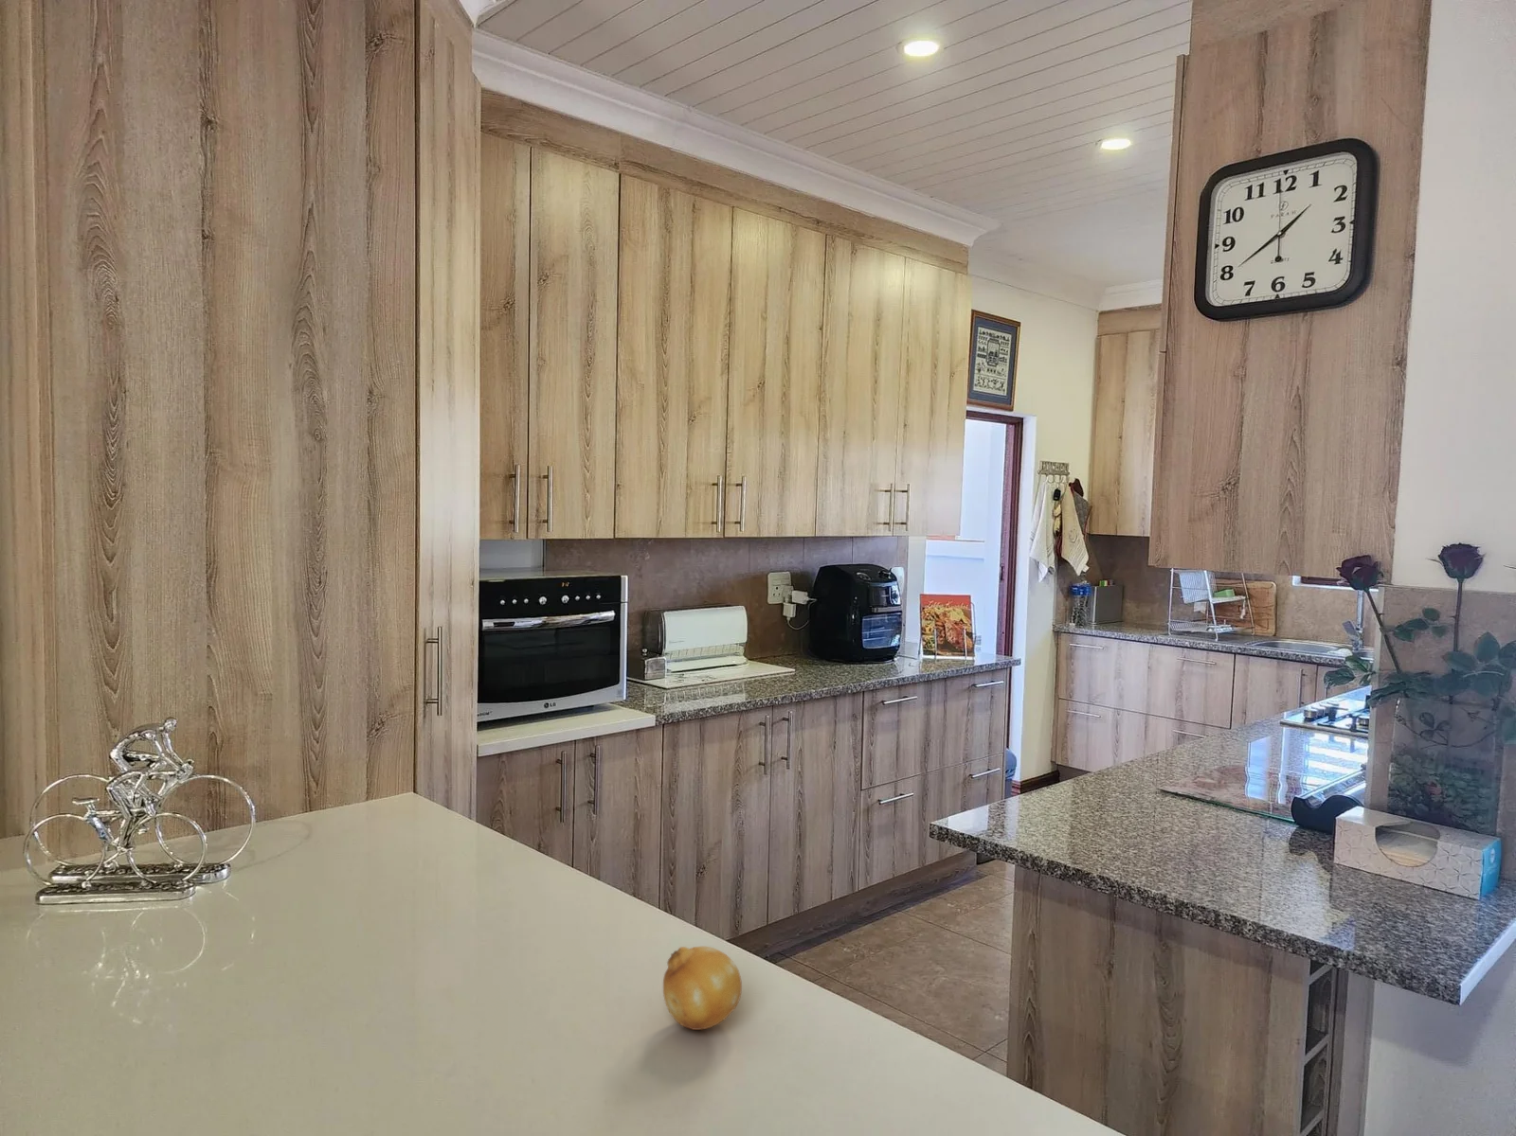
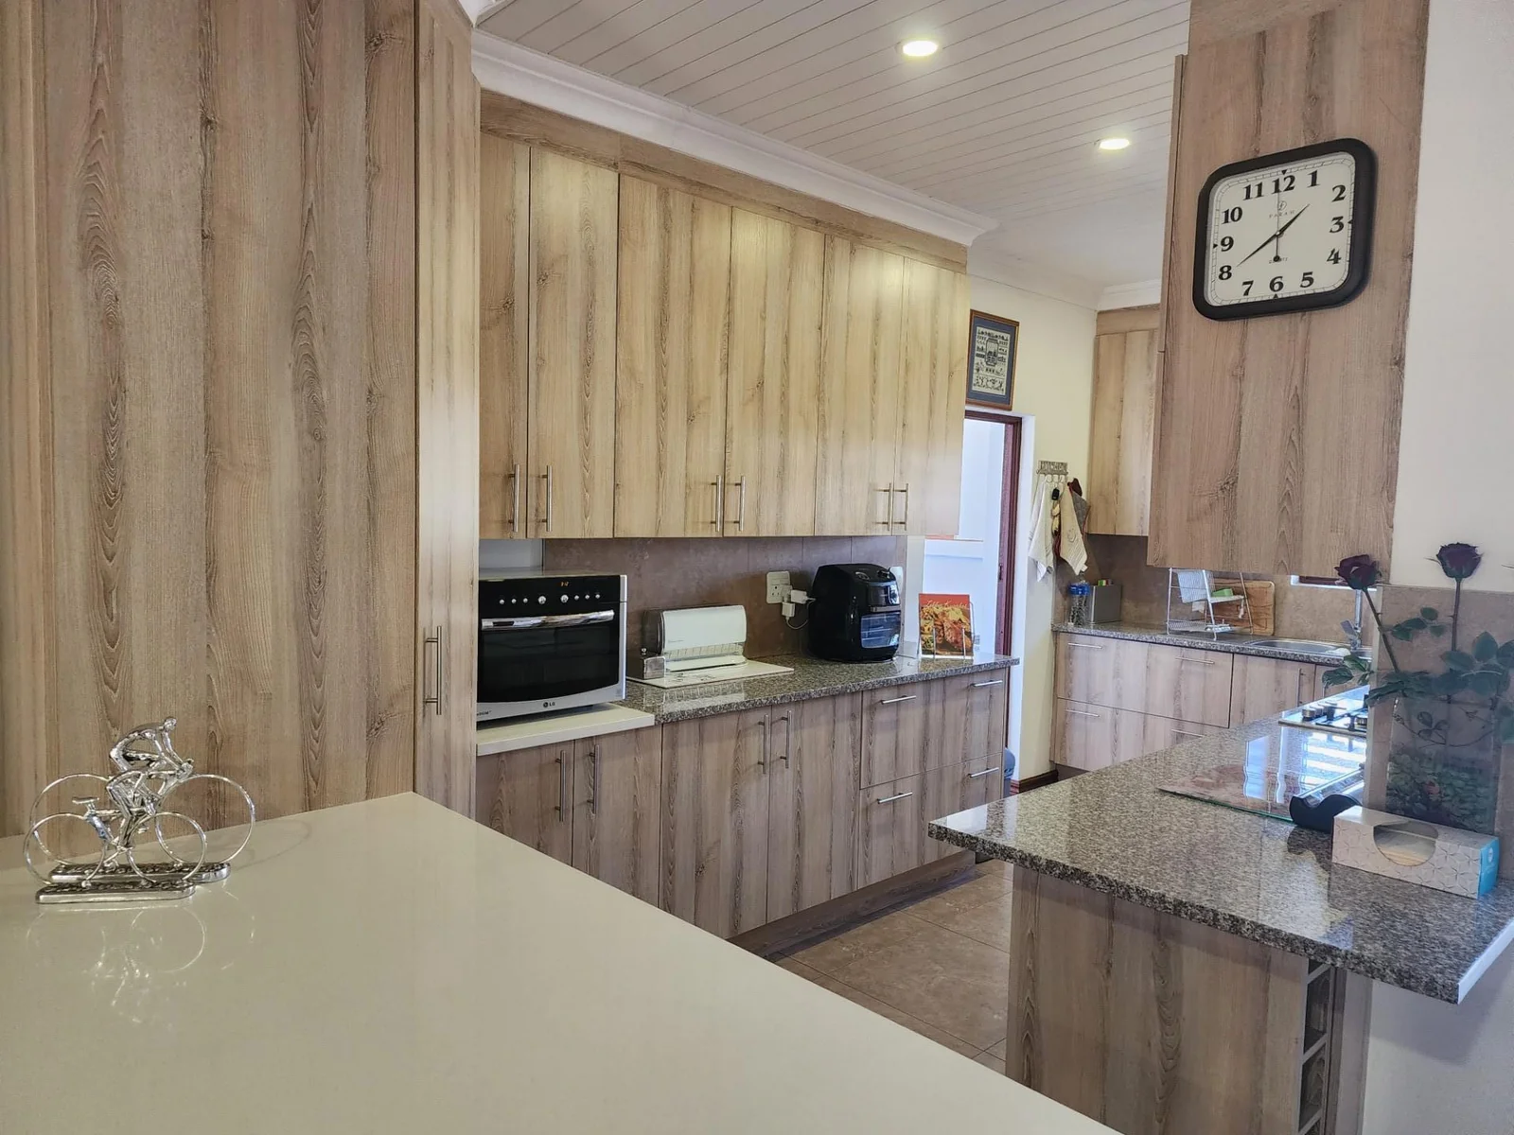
- fruit (702, 987)
